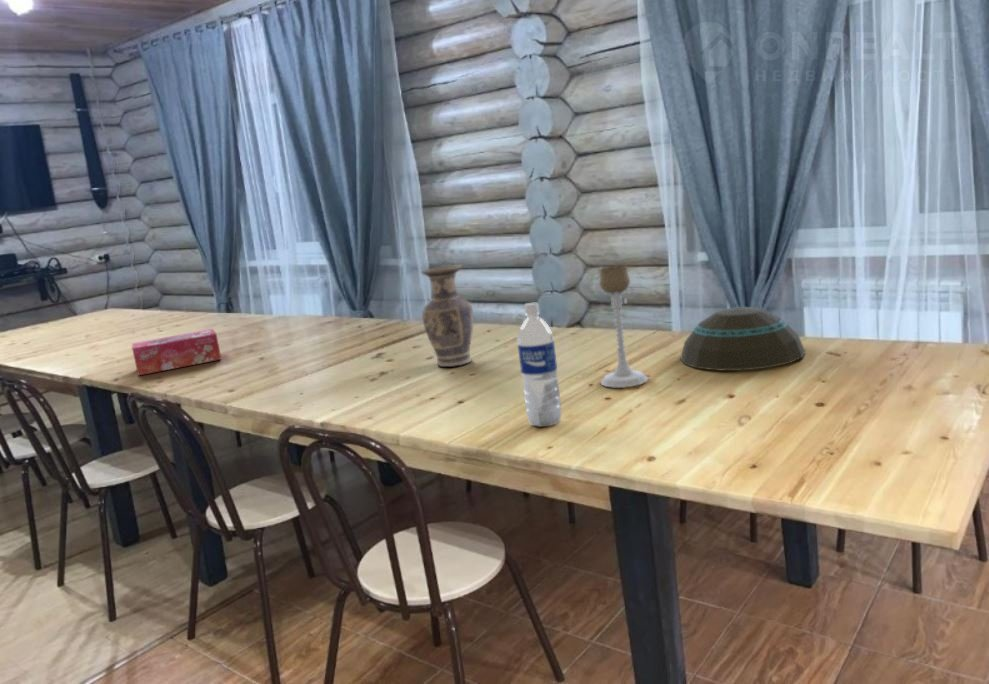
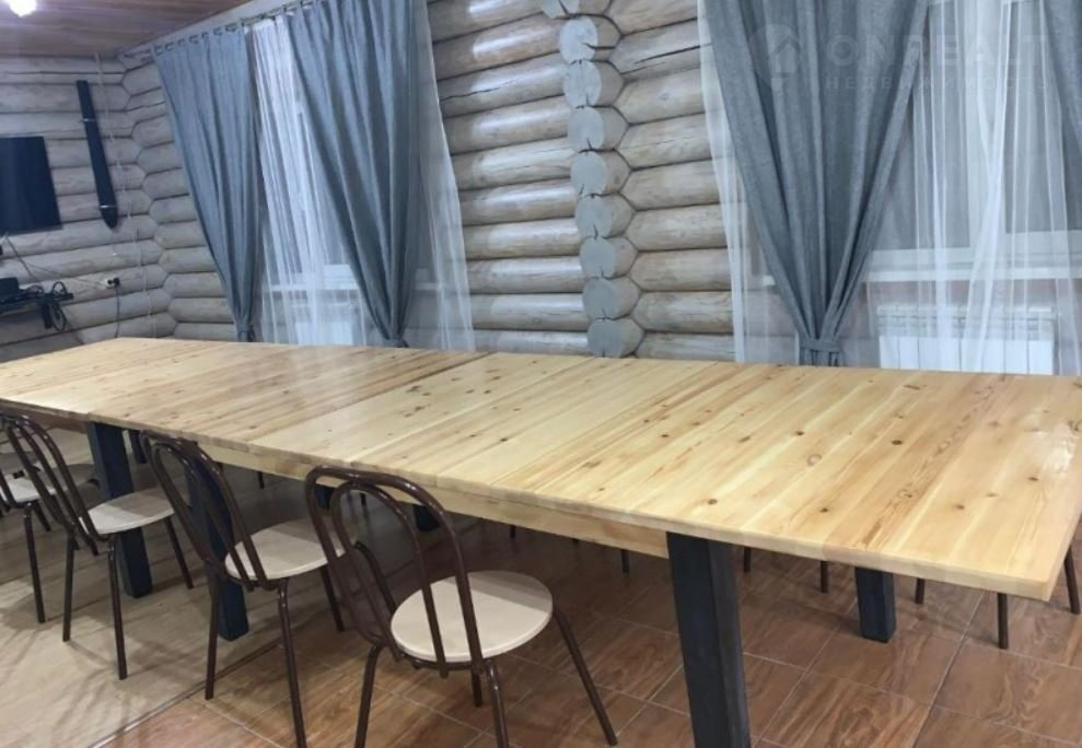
- water bottle (538, 364)
- vase (447, 316)
- bowl (739, 331)
- candle holder (618, 325)
- tissue box (176, 351)
